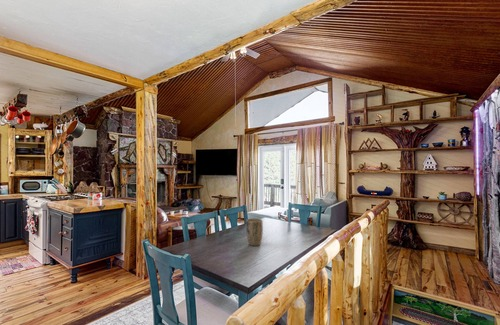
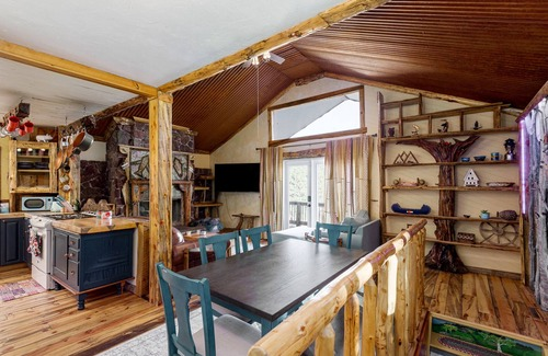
- plant pot (254, 232)
